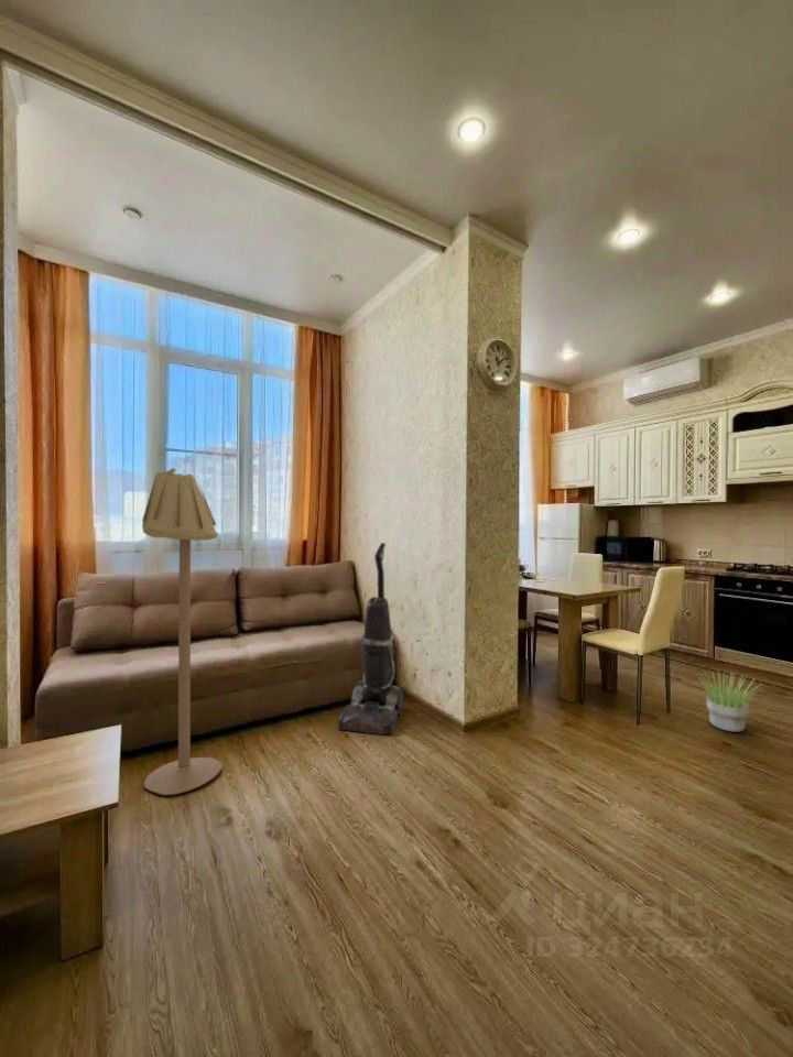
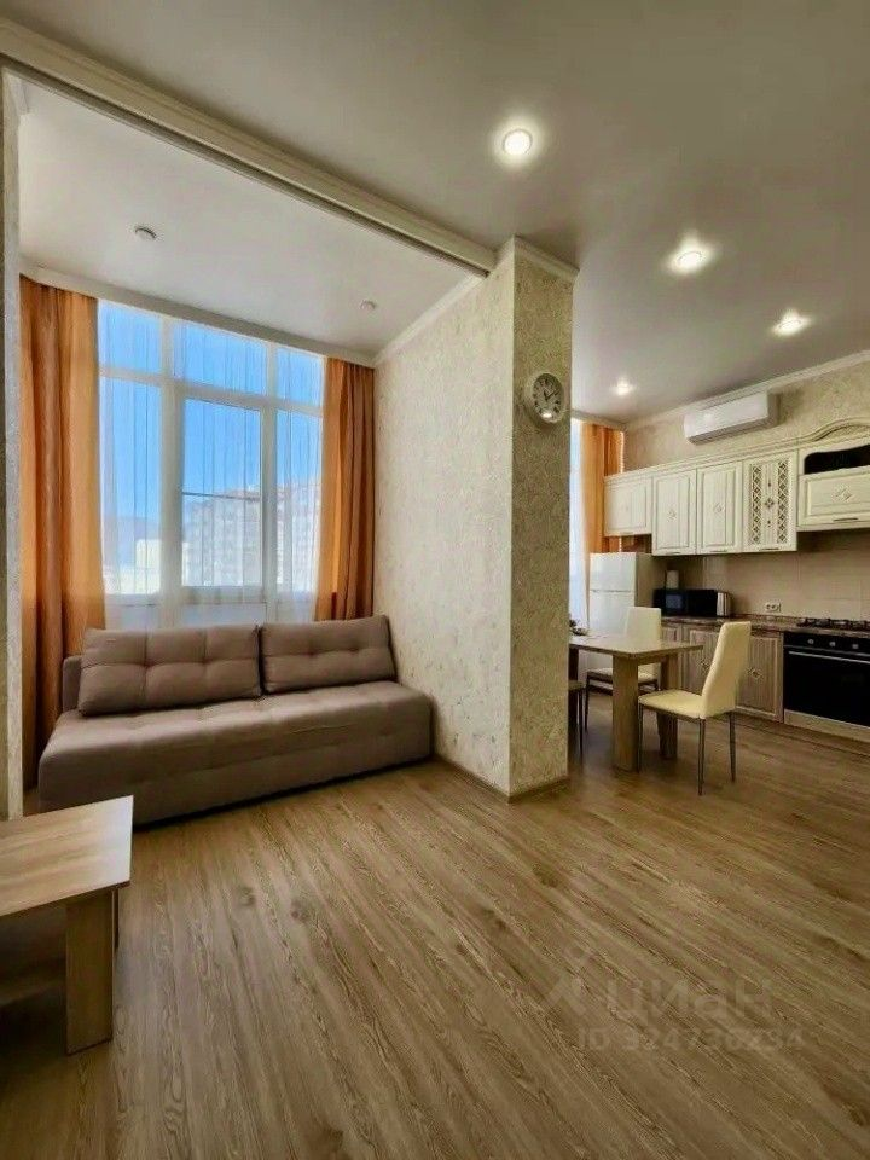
- potted plant (727, 702)
- vacuum cleaner (372, 631)
- floor lamp (181, 619)
